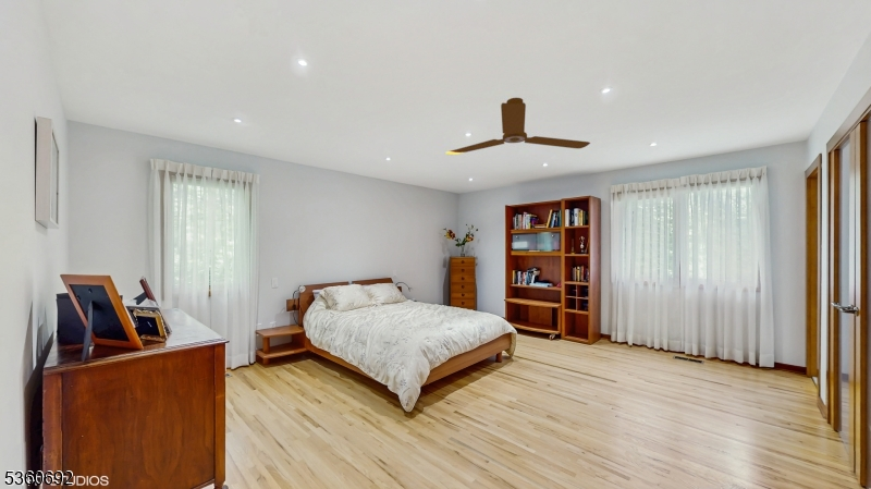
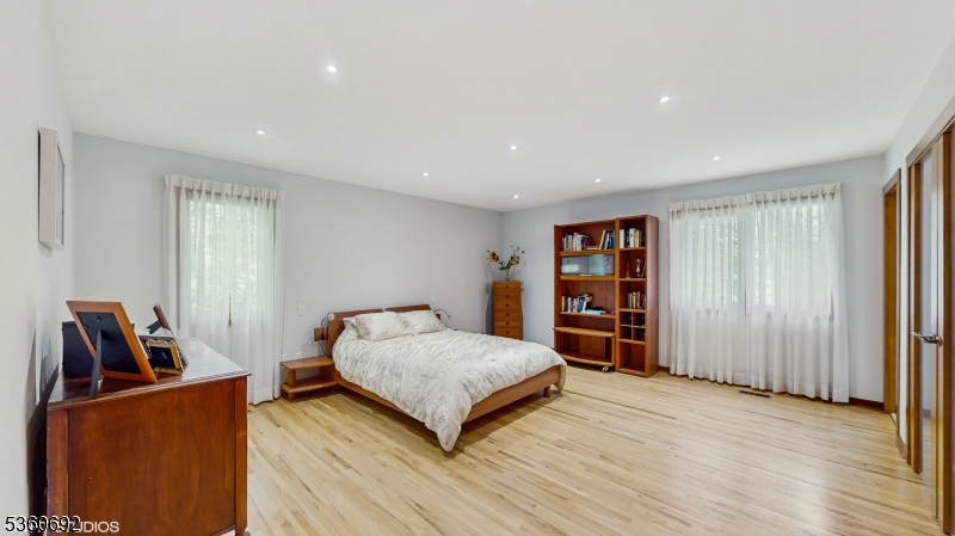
- ceiling fan (514, 113)
